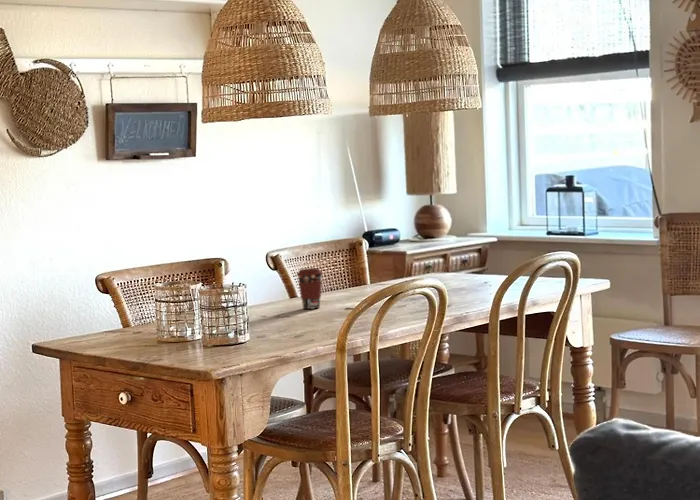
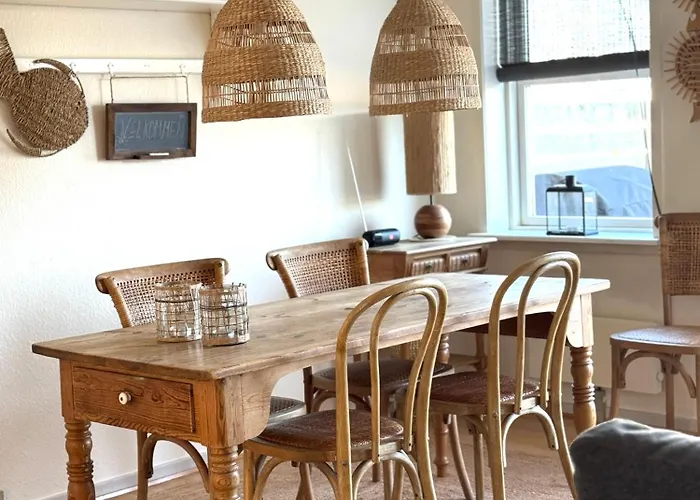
- coffee cup (310, 288)
